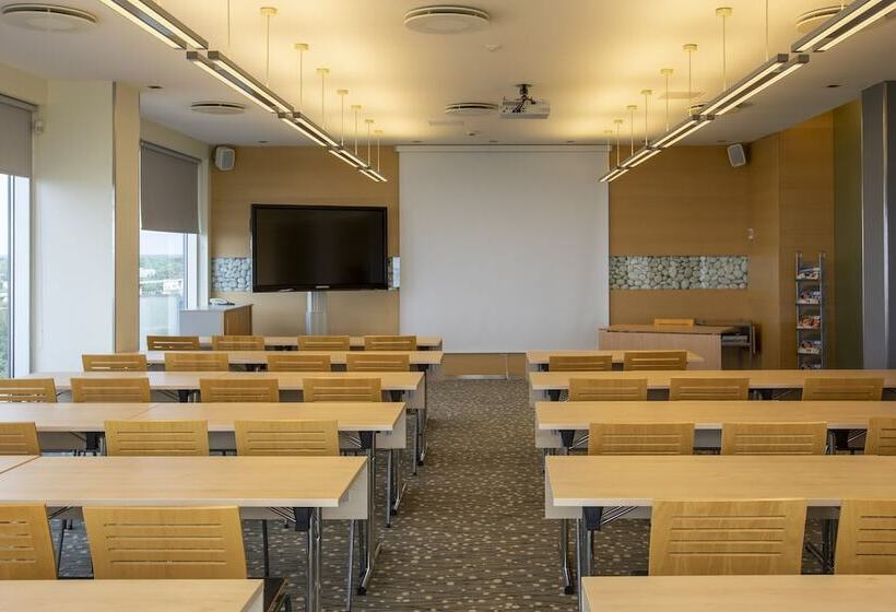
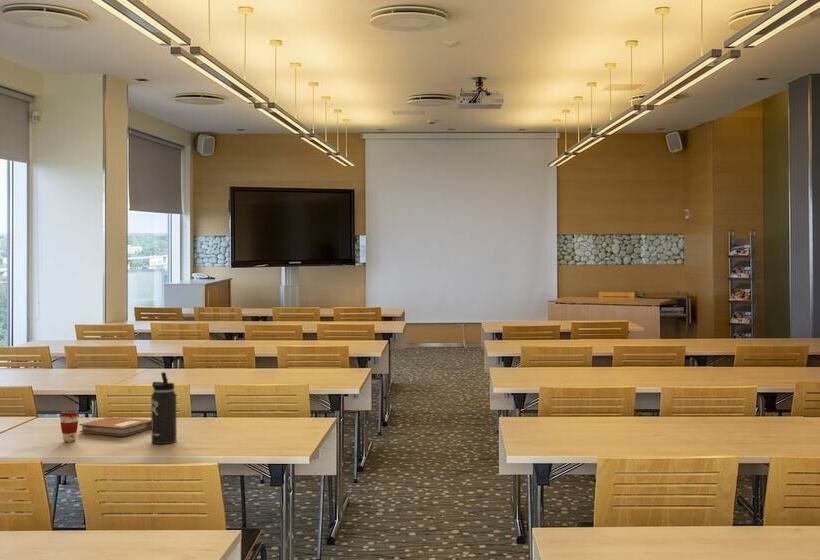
+ notebook (119, 426)
+ coffee cup (69, 426)
+ thermos bottle (162, 406)
